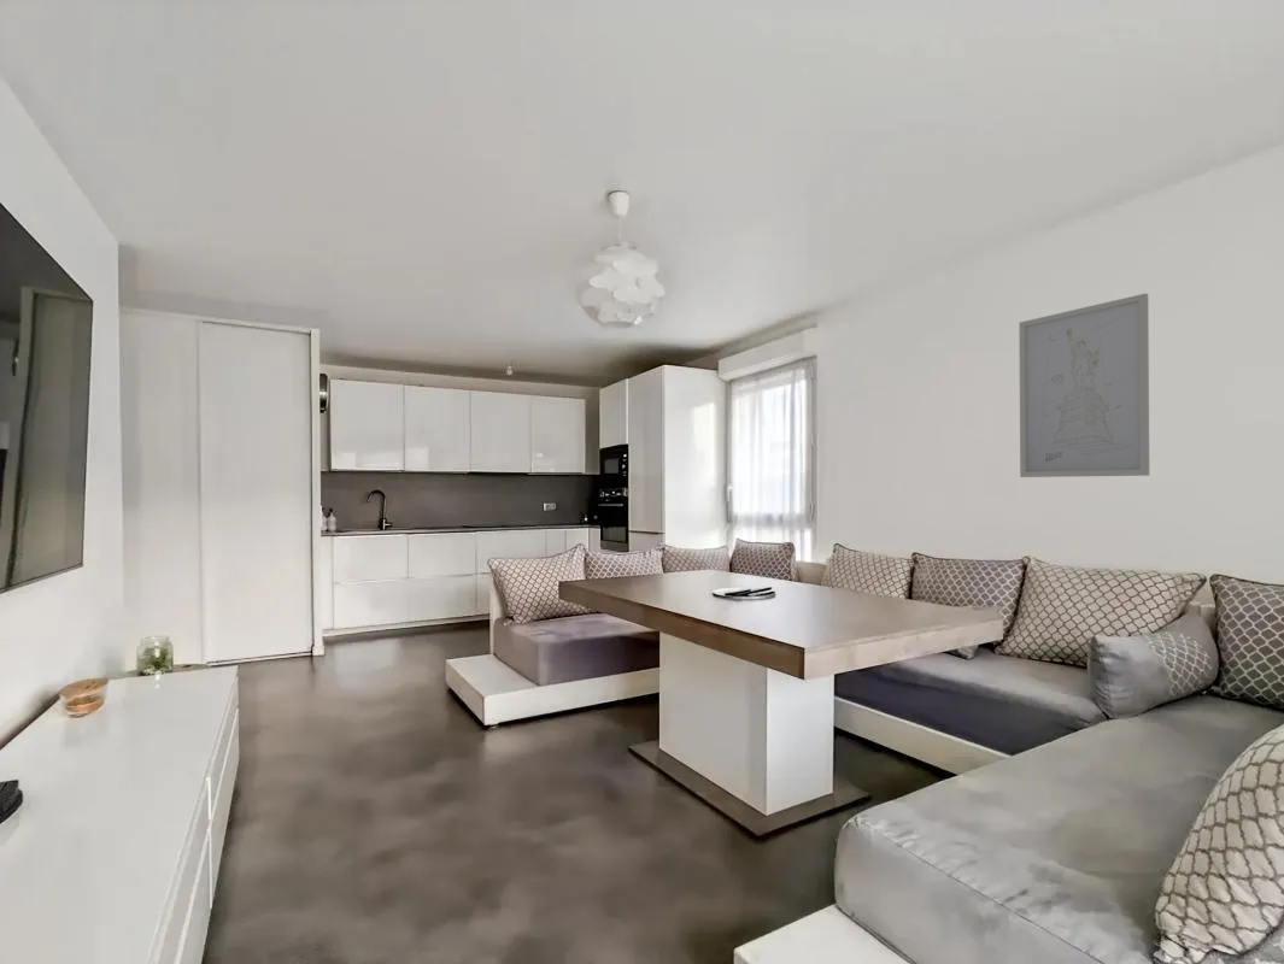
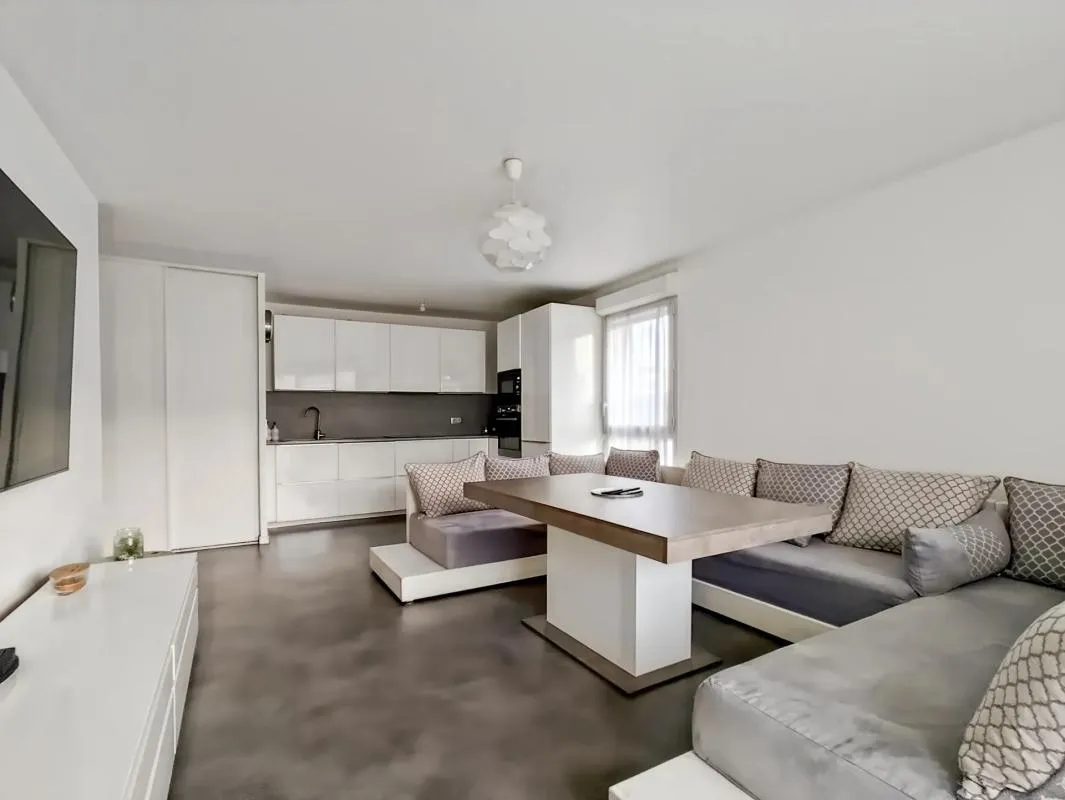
- wall art (1079, 393)
